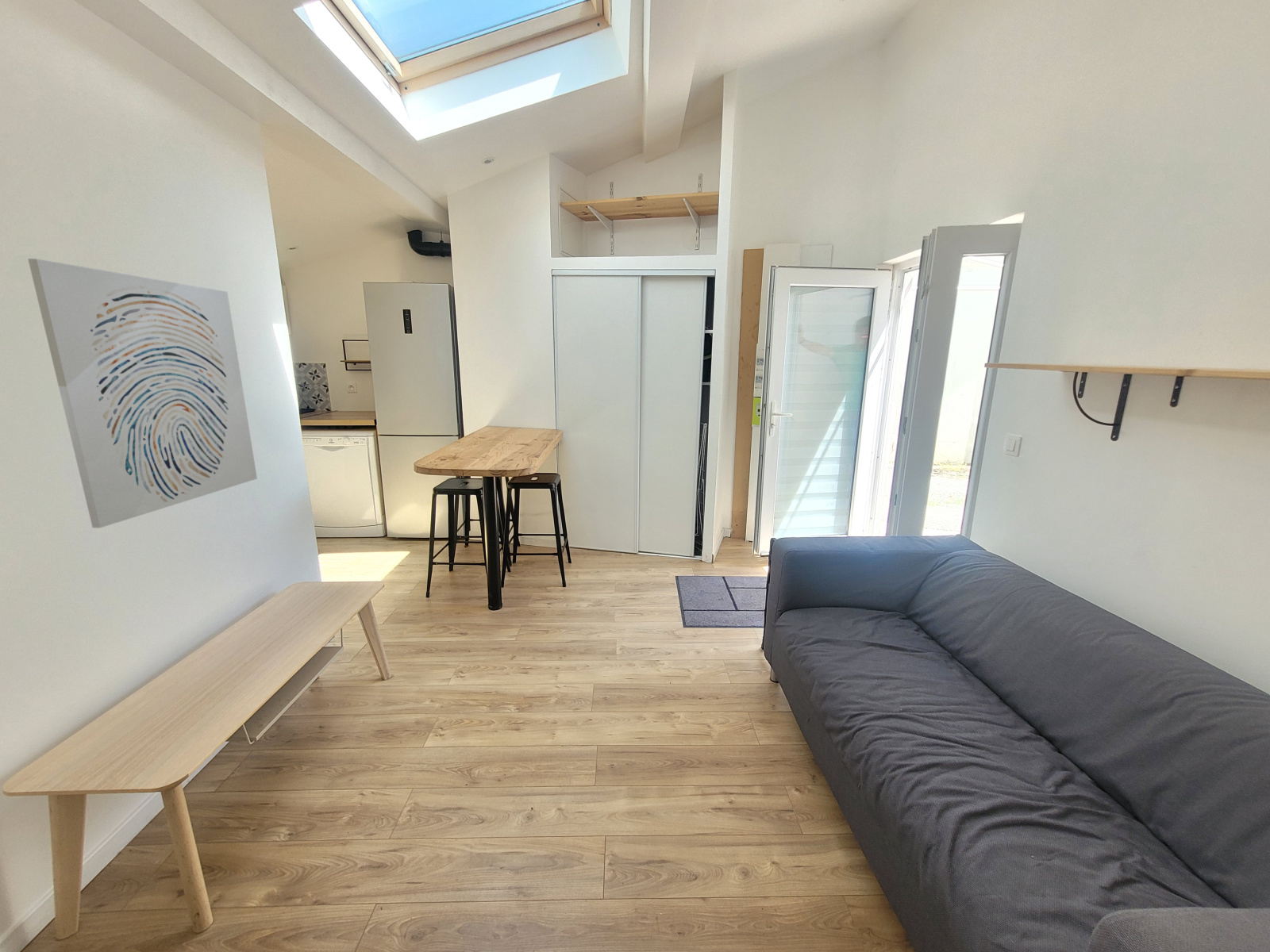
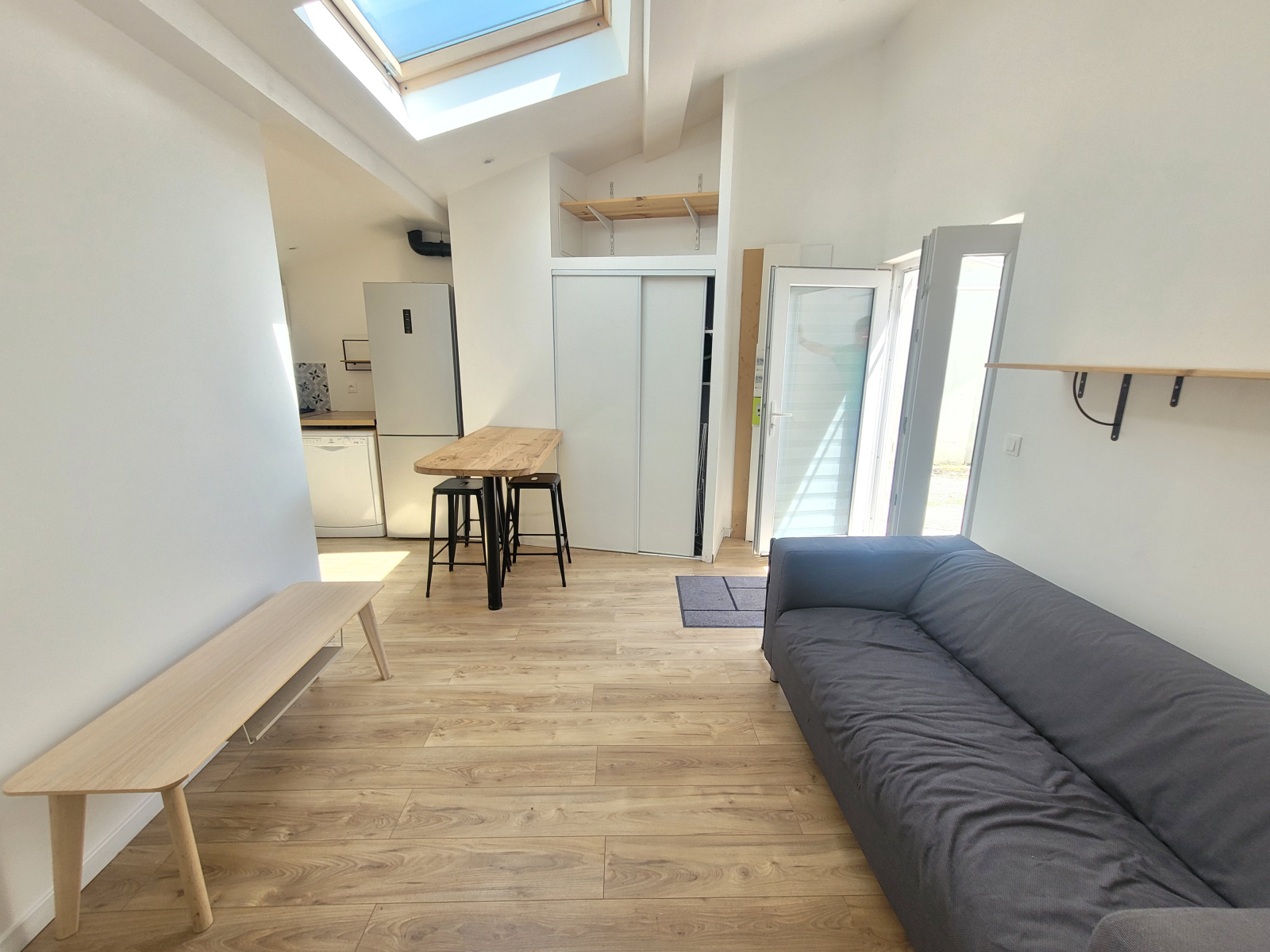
- wall art (168, 393)
